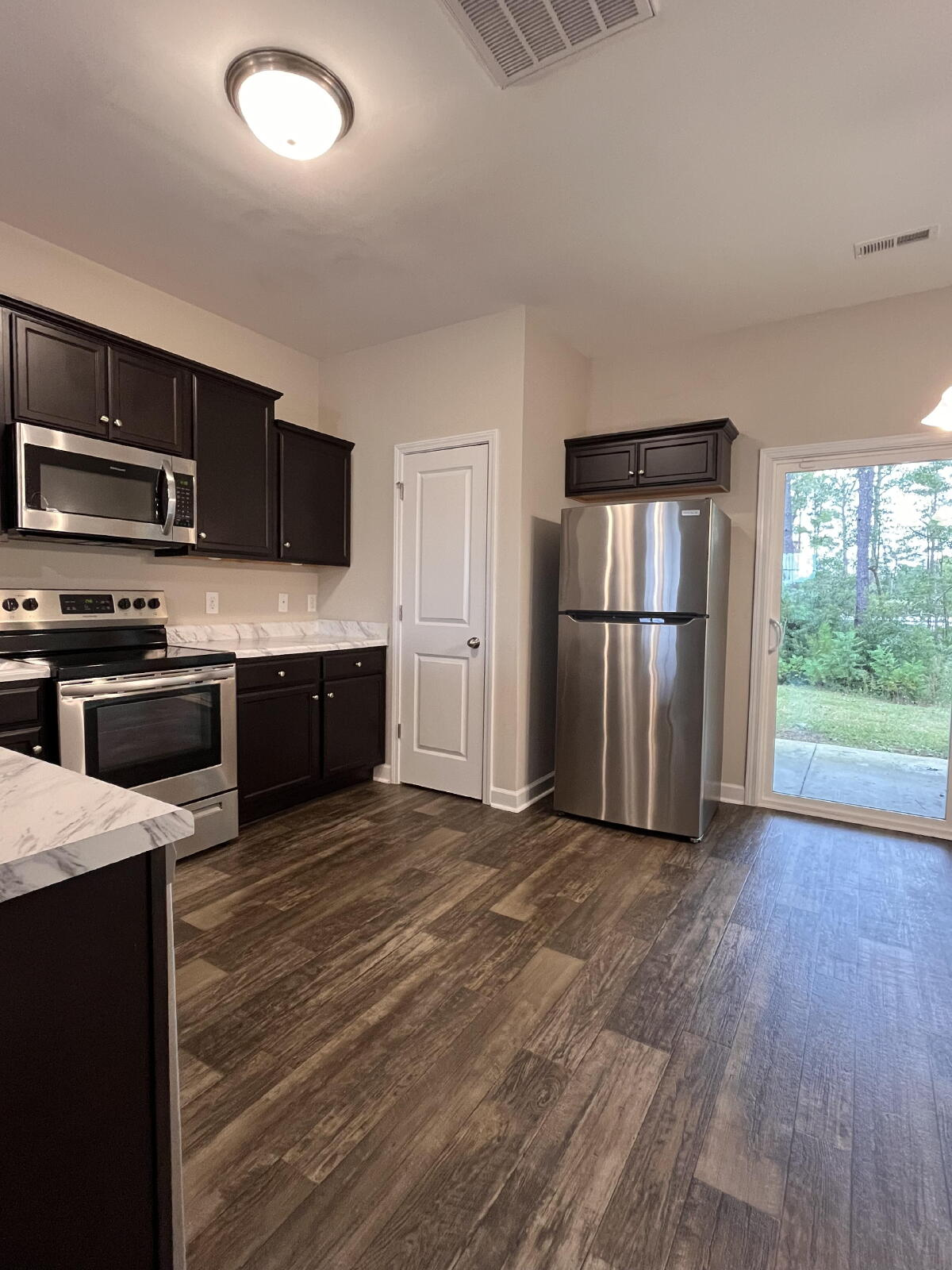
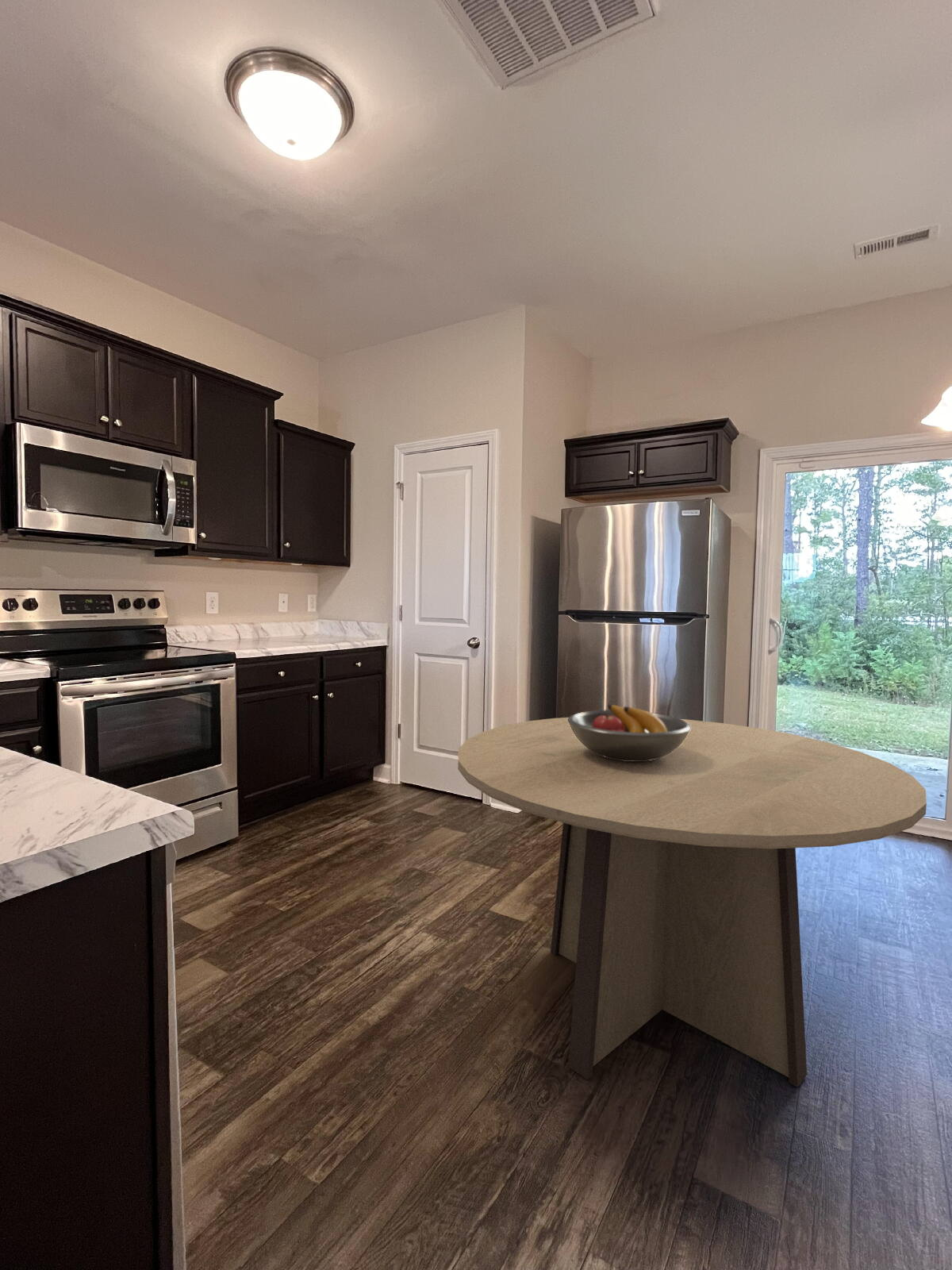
+ fruit bowl (628, 733)
+ dining table (664, 882)
